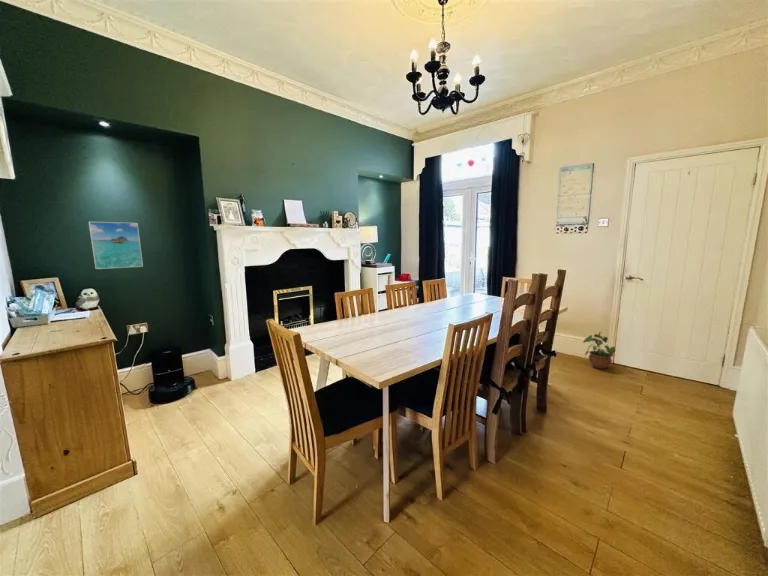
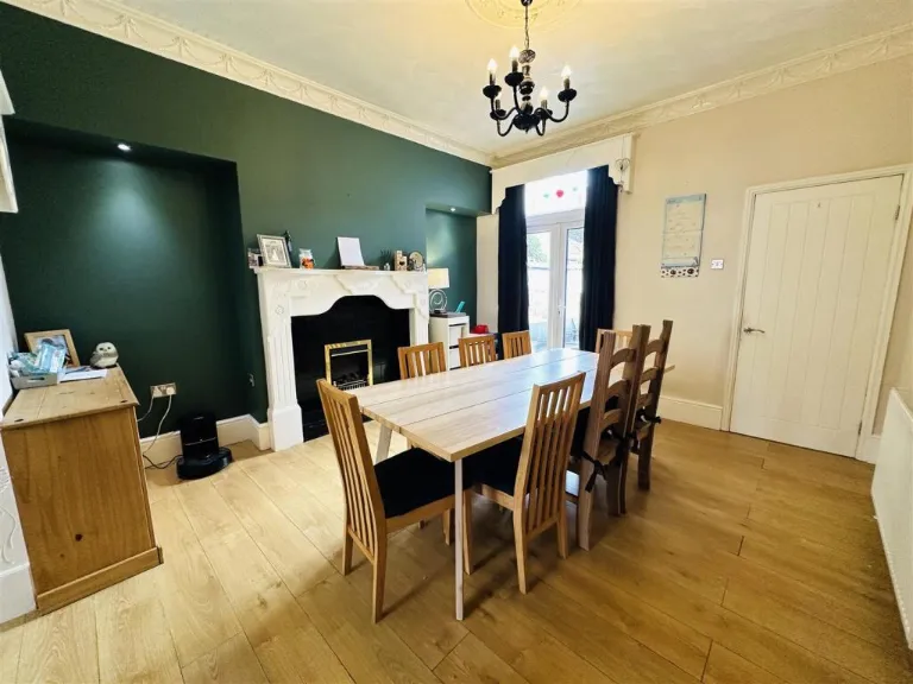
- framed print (117, 245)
- potted plant (599, 349)
